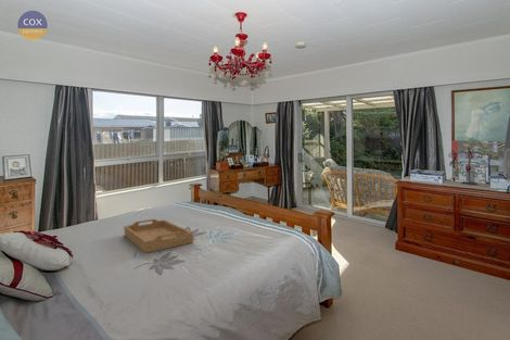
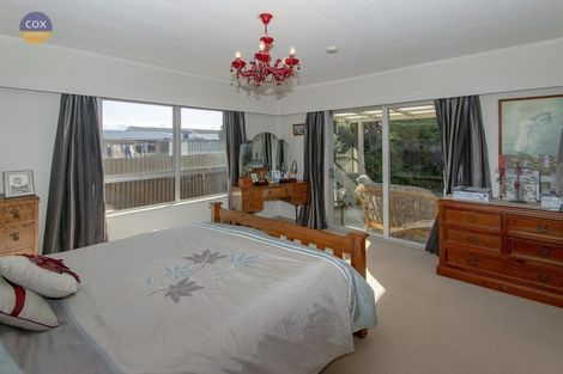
- serving tray (156, 231)
